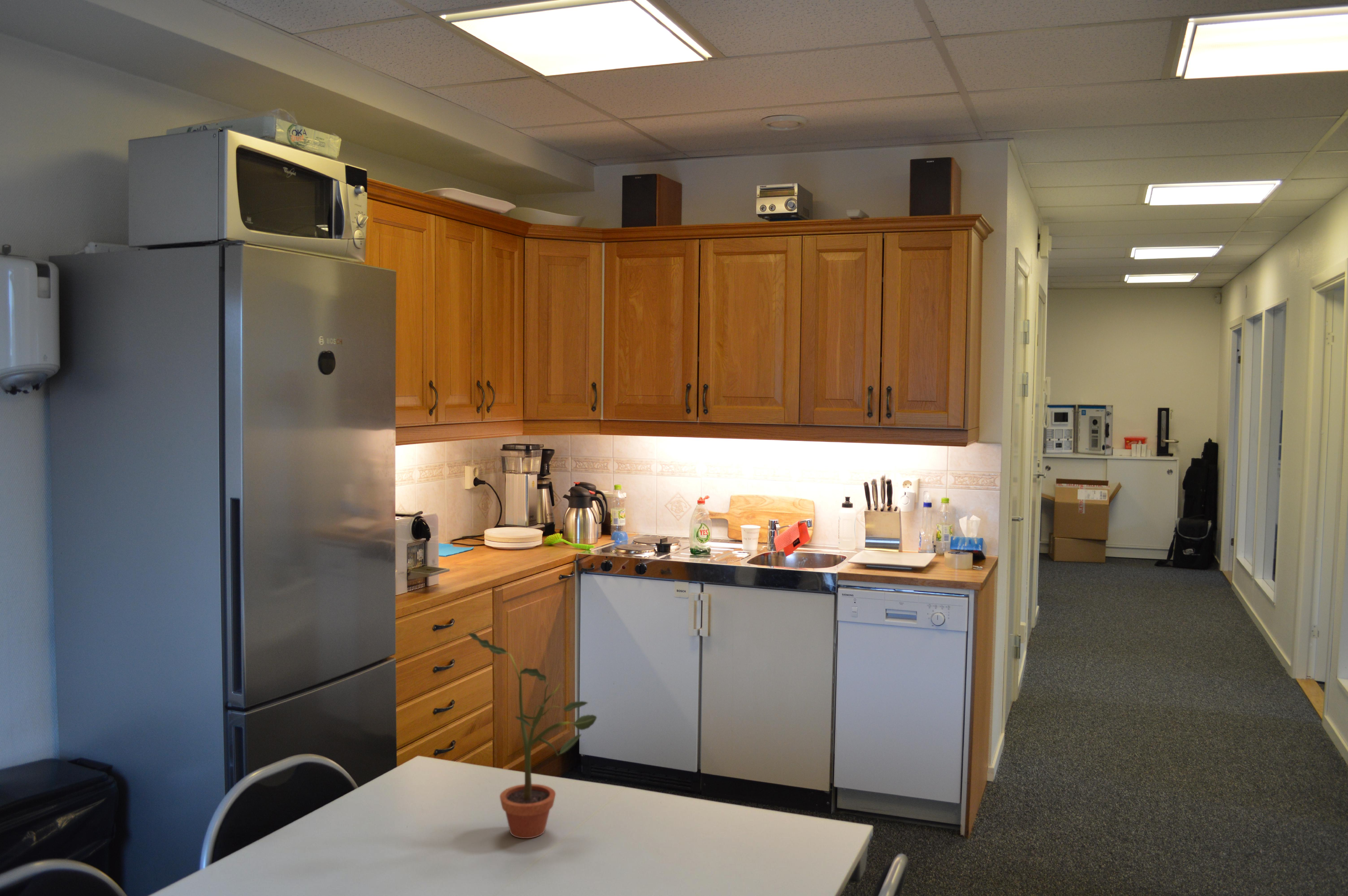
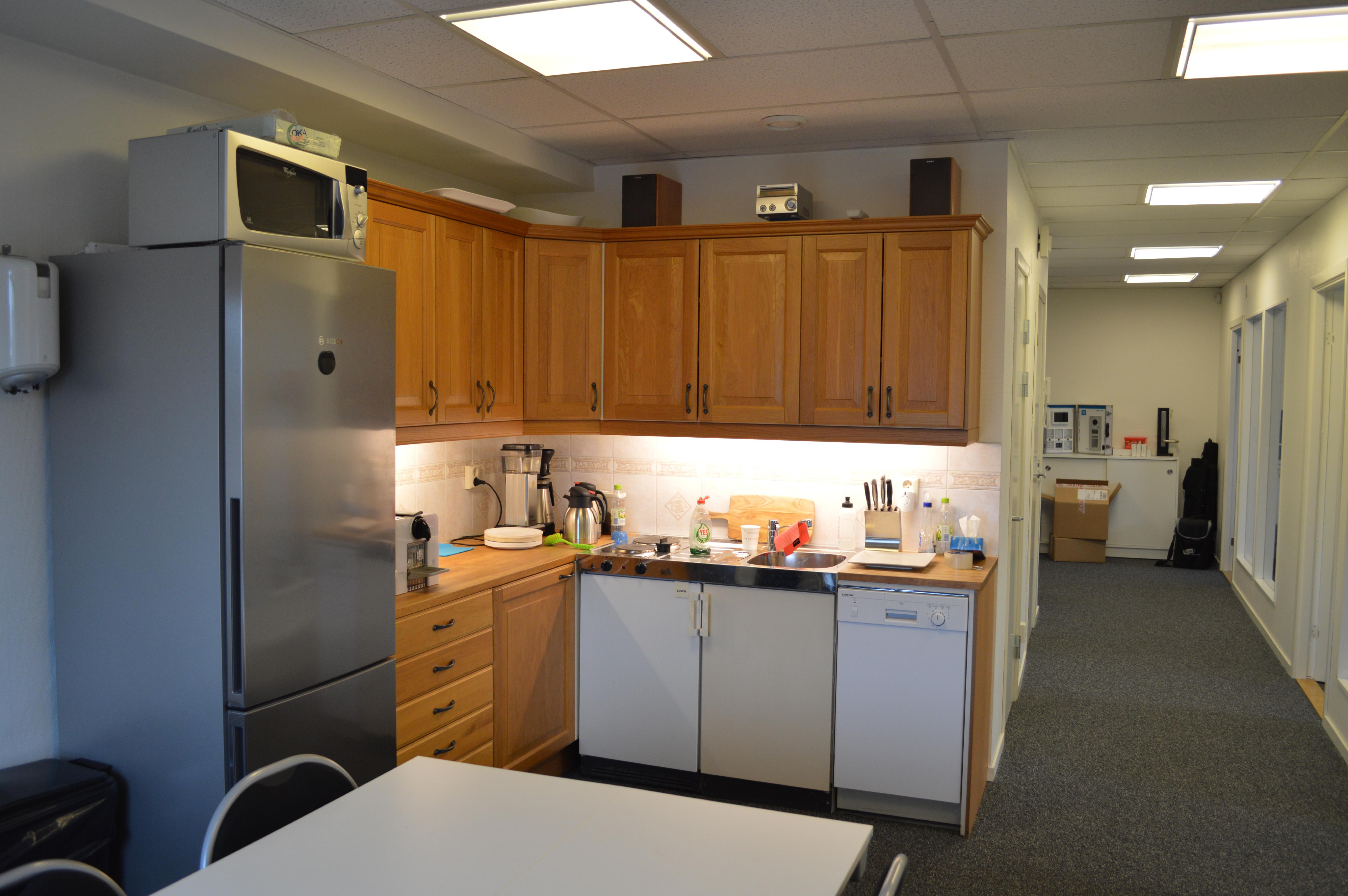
- potted plant (523, 737)
